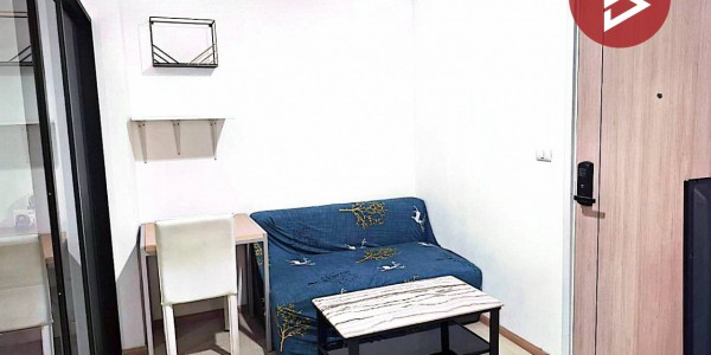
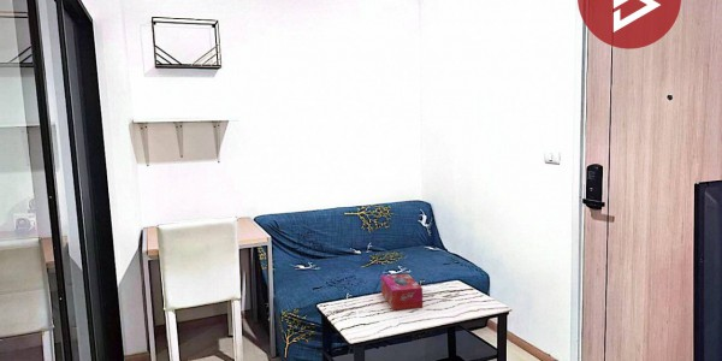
+ tissue box (401, 290)
